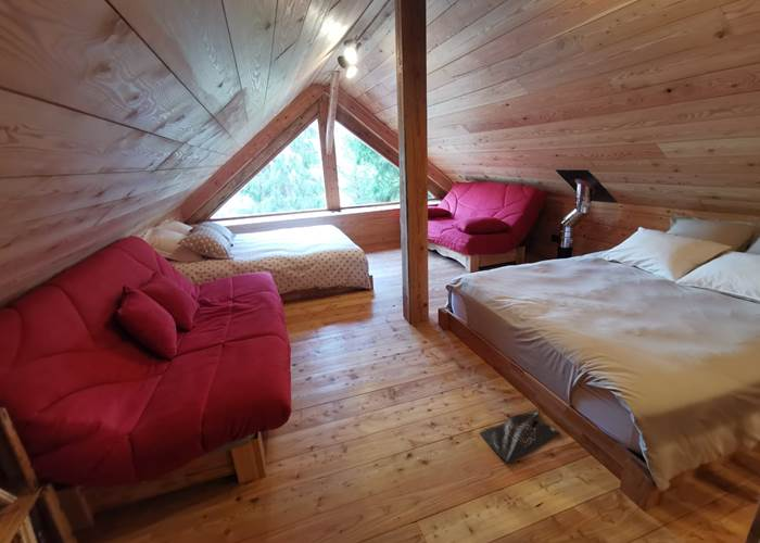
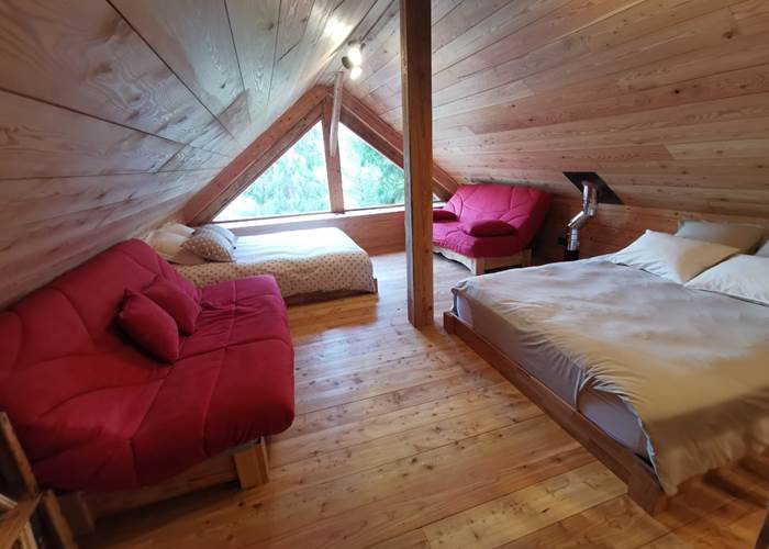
- bag (522, 432)
